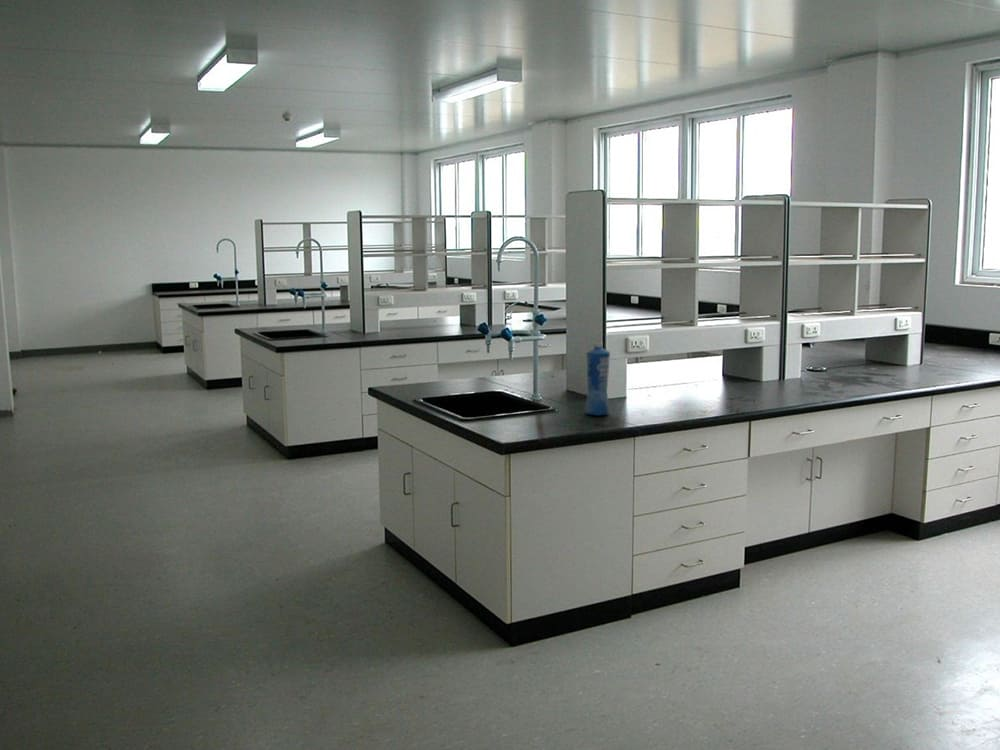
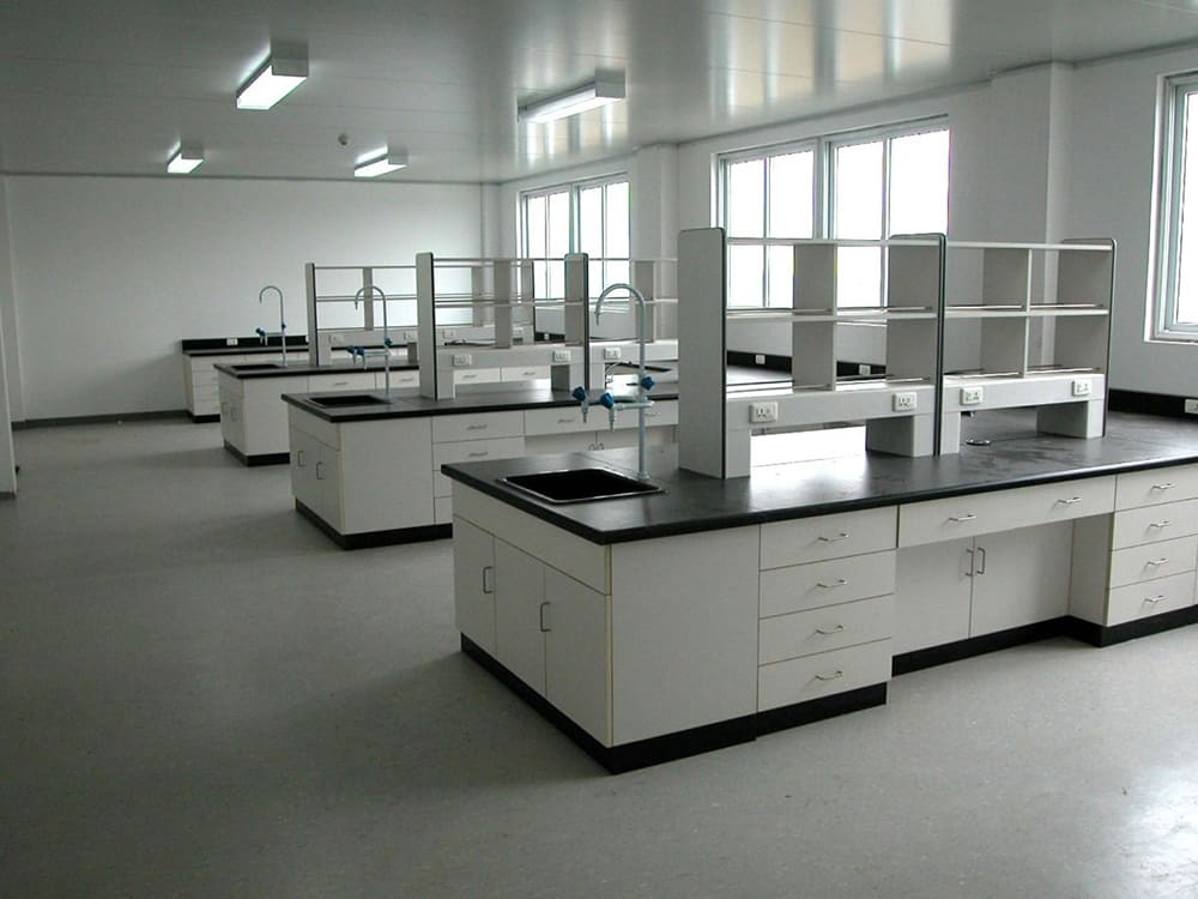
- squeeze bottle (597, 376)
